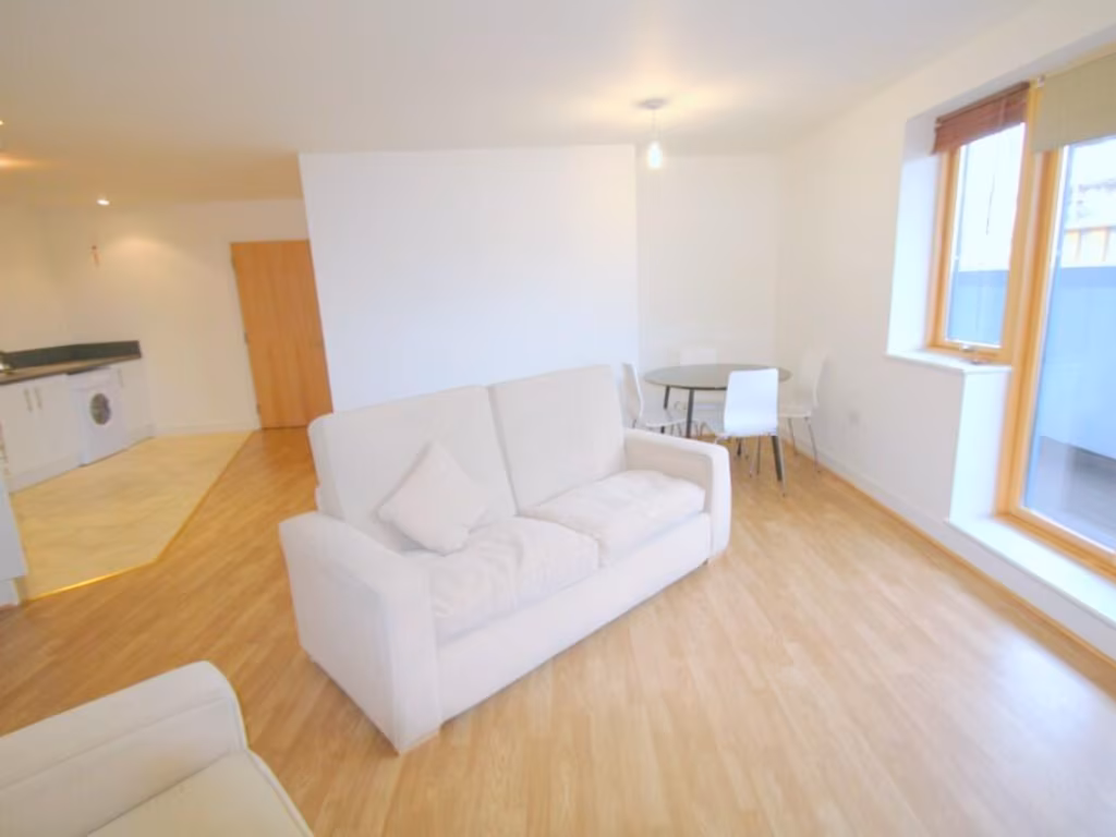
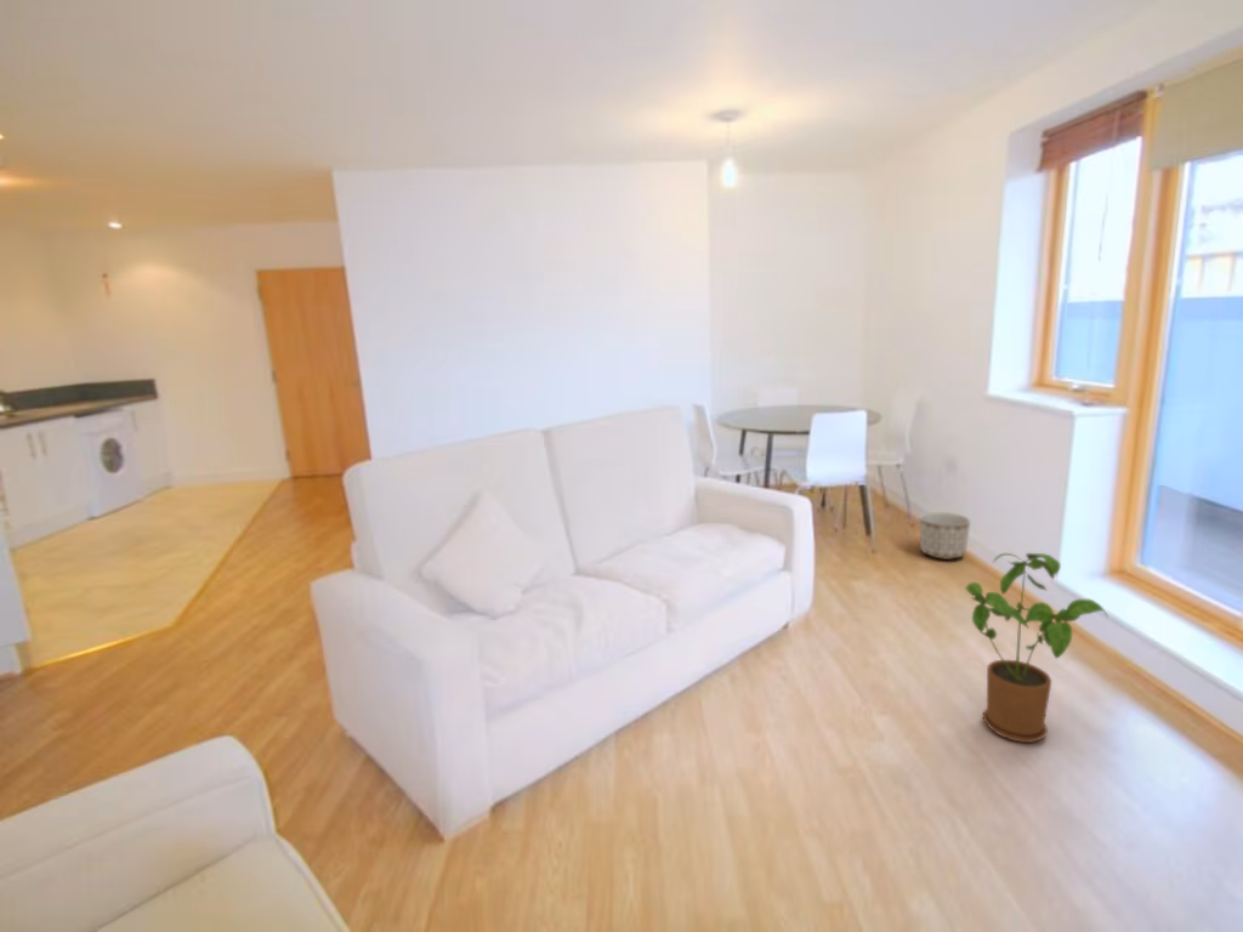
+ house plant (1029, 647)
+ planter (943, 536)
